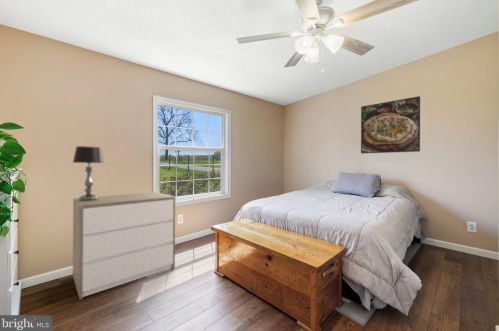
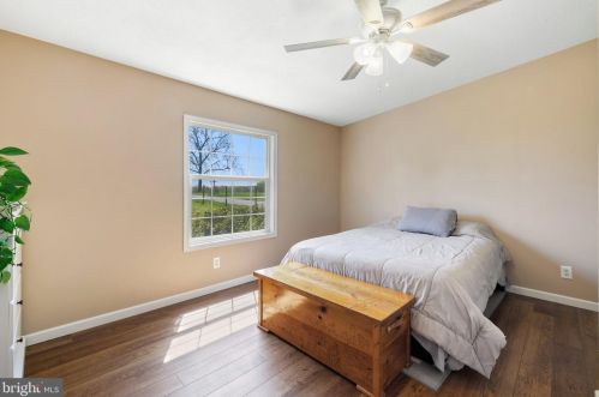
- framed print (388, 127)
- dresser (126, 234)
- table lamp (88, 173)
